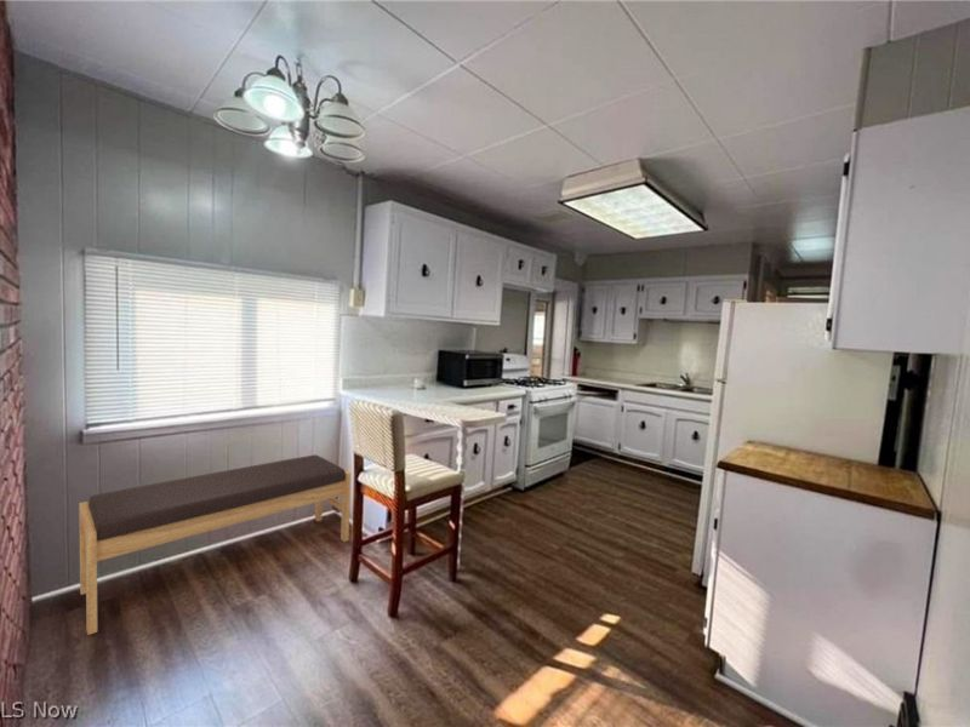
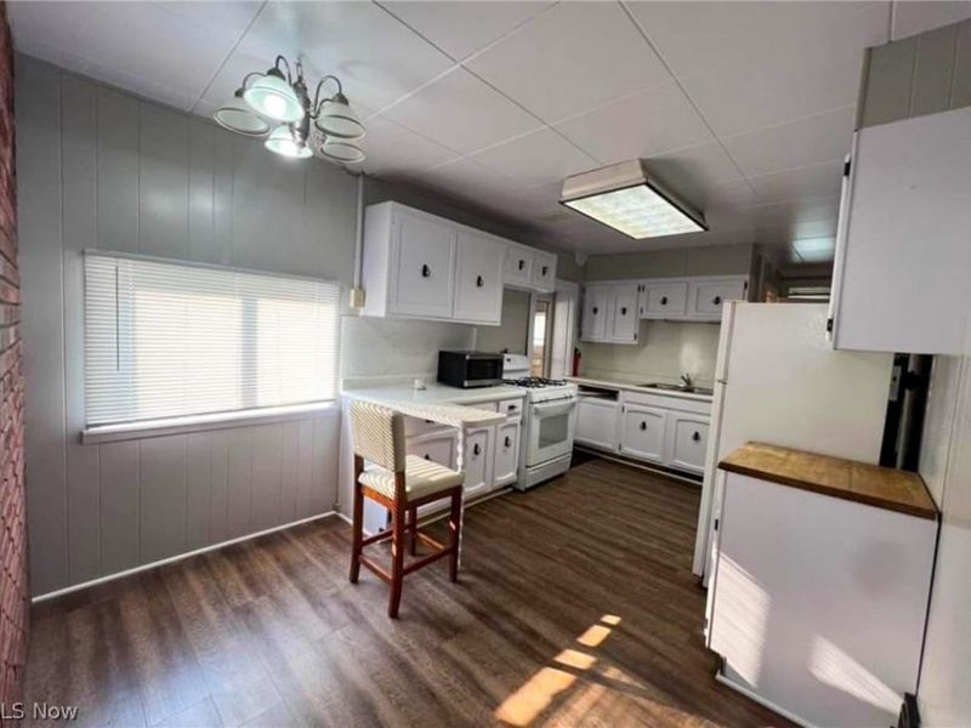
- bench (233, 521)
